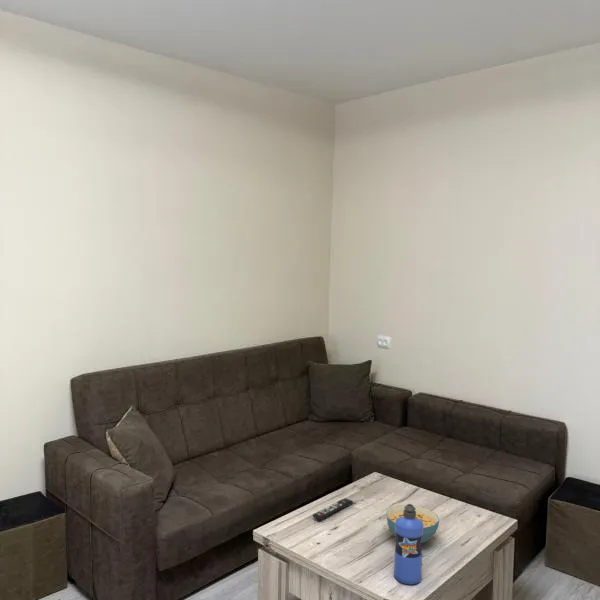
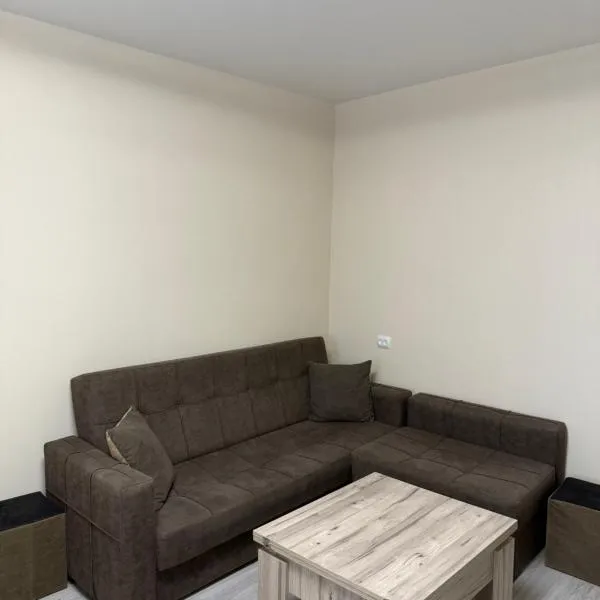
- remote control (333, 508)
- water bottle (408, 541)
- cereal bowl (417, 518)
